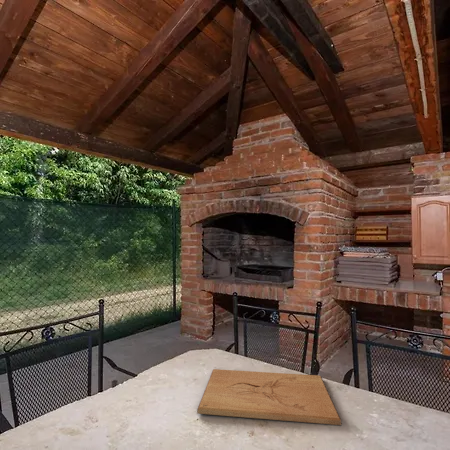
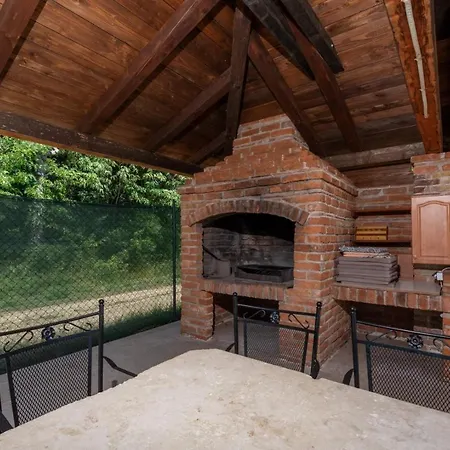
- cutting board (266, 392)
